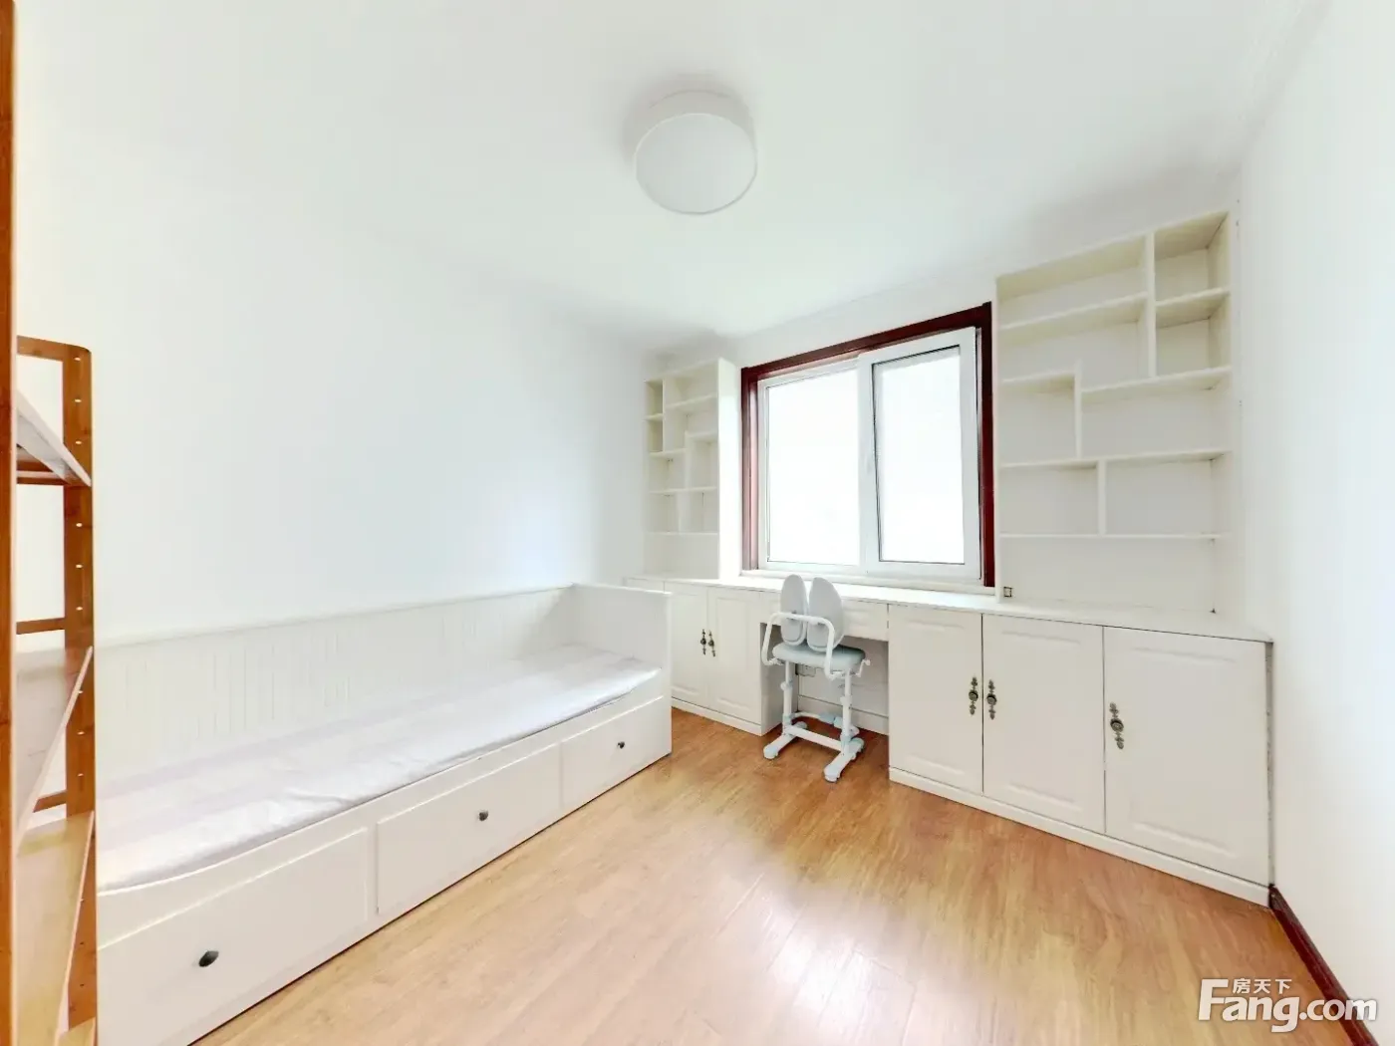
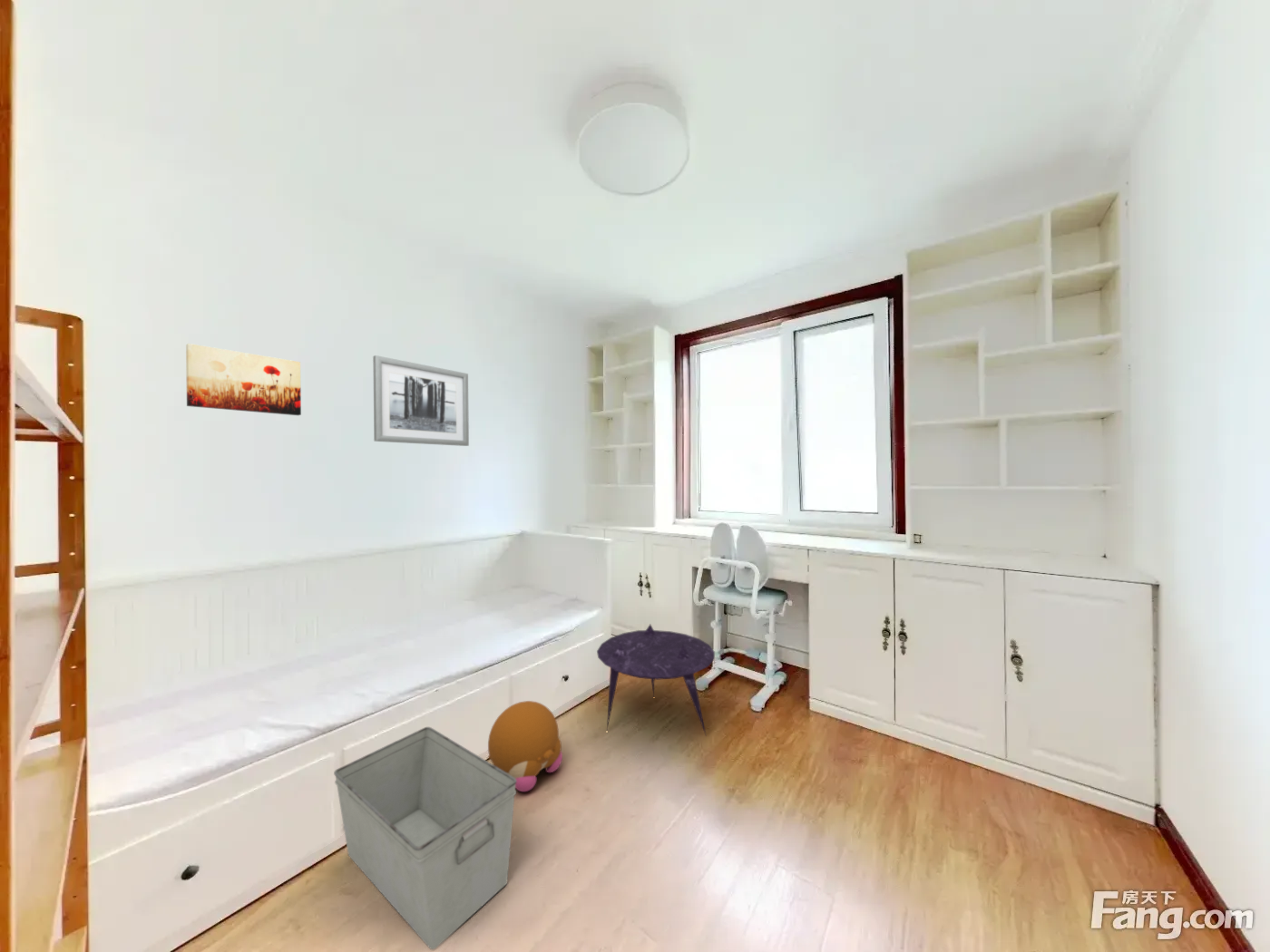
+ wall art (248, 382)
+ wall art (425, 404)
+ side table (656, 679)
+ storage bin (424, 821)
+ plush toy (525, 739)
